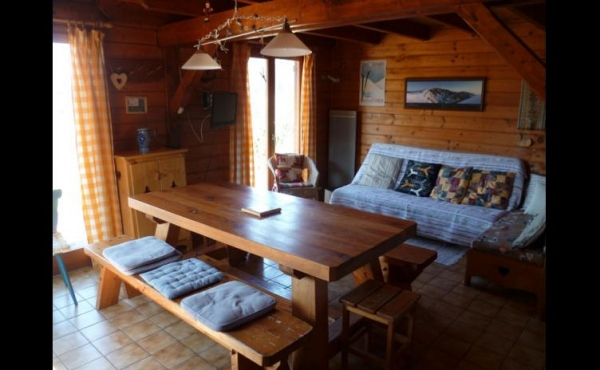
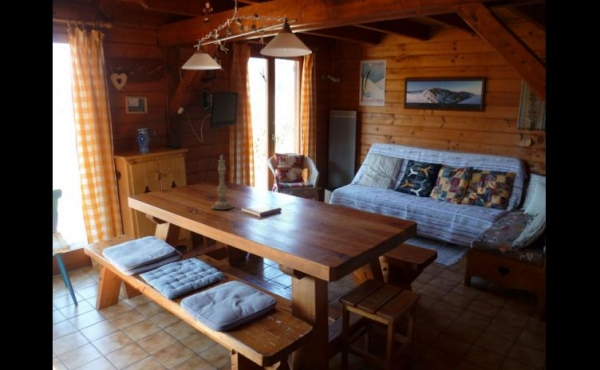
+ candlestick (222, 180)
